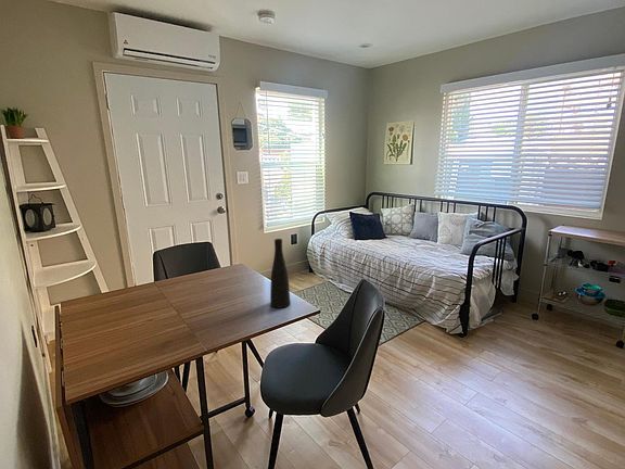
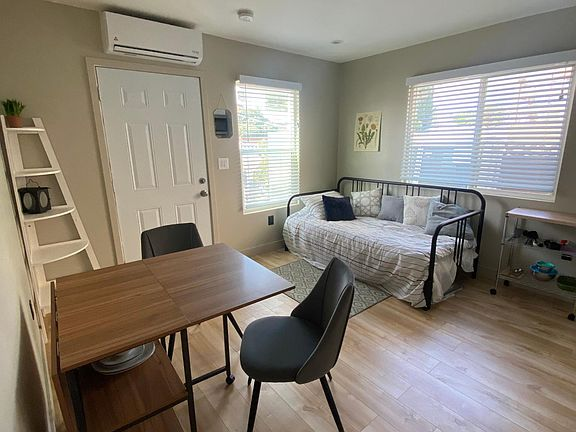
- vase (279, 271)
